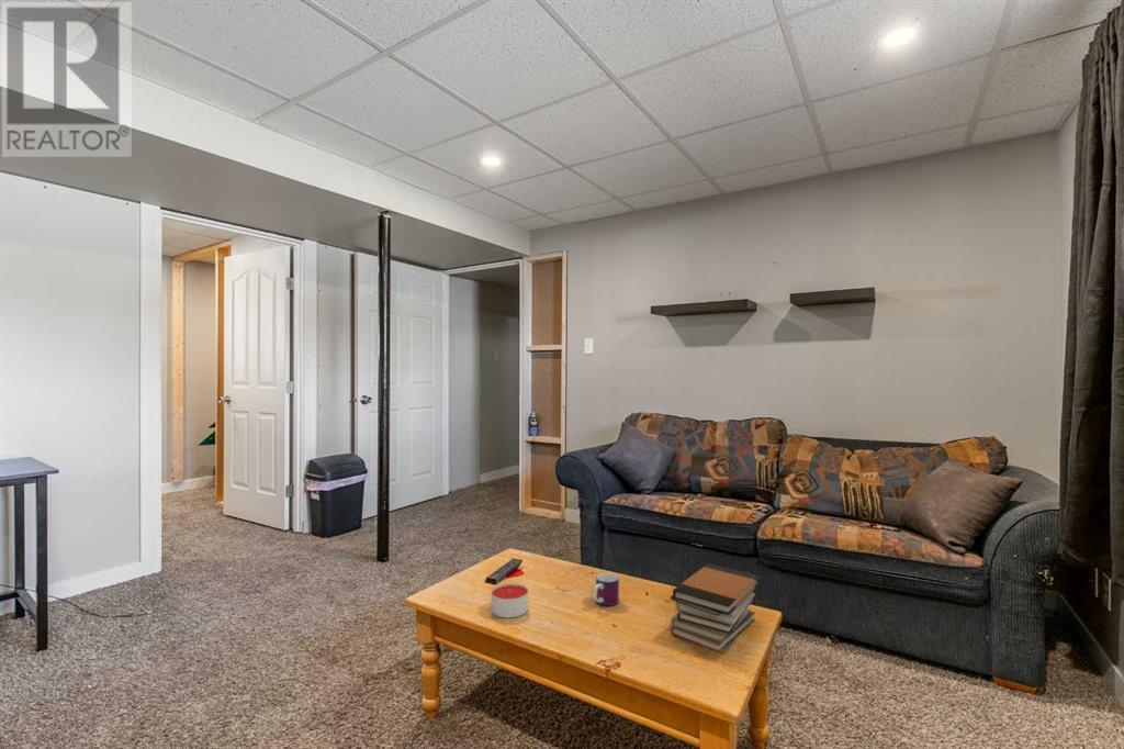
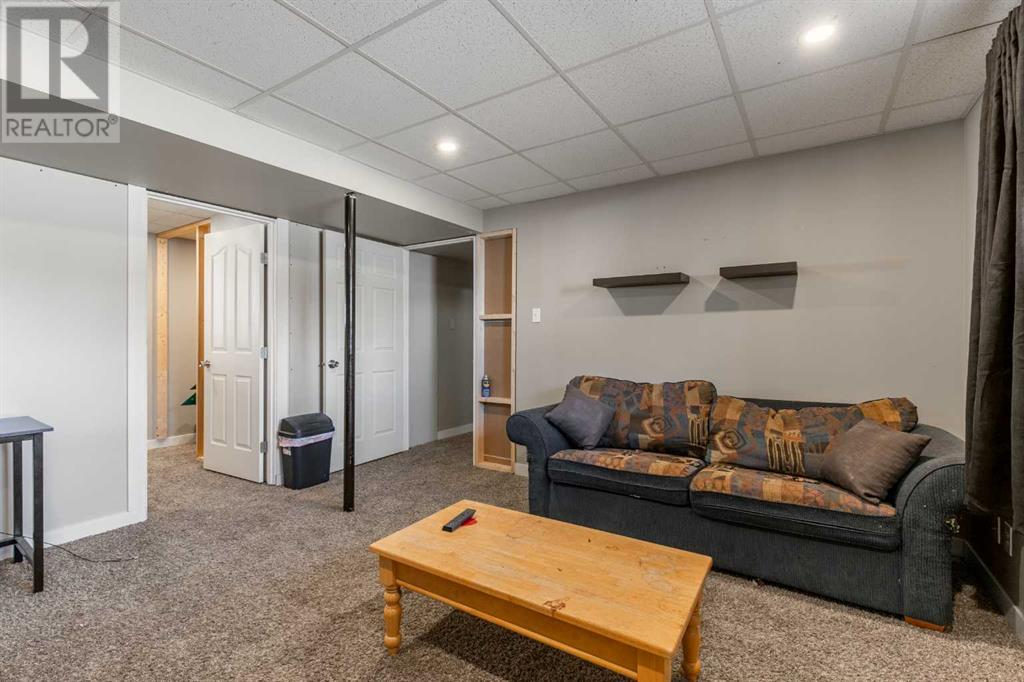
- book stack (716, 604)
- candle (509, 599)
- mug (604, 591)
